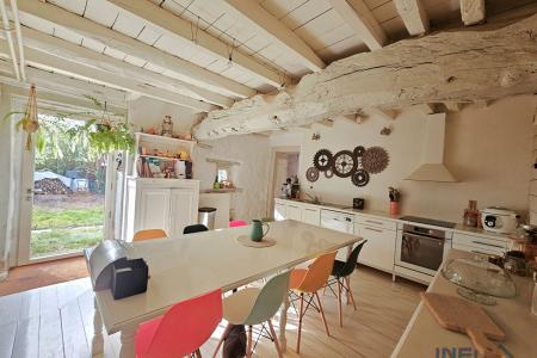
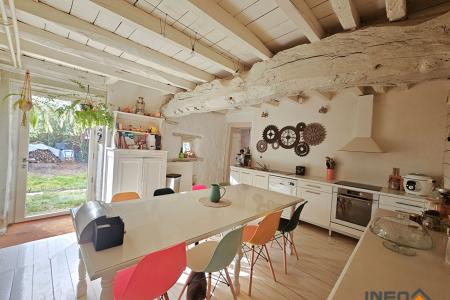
- cutting board (463, 320)
